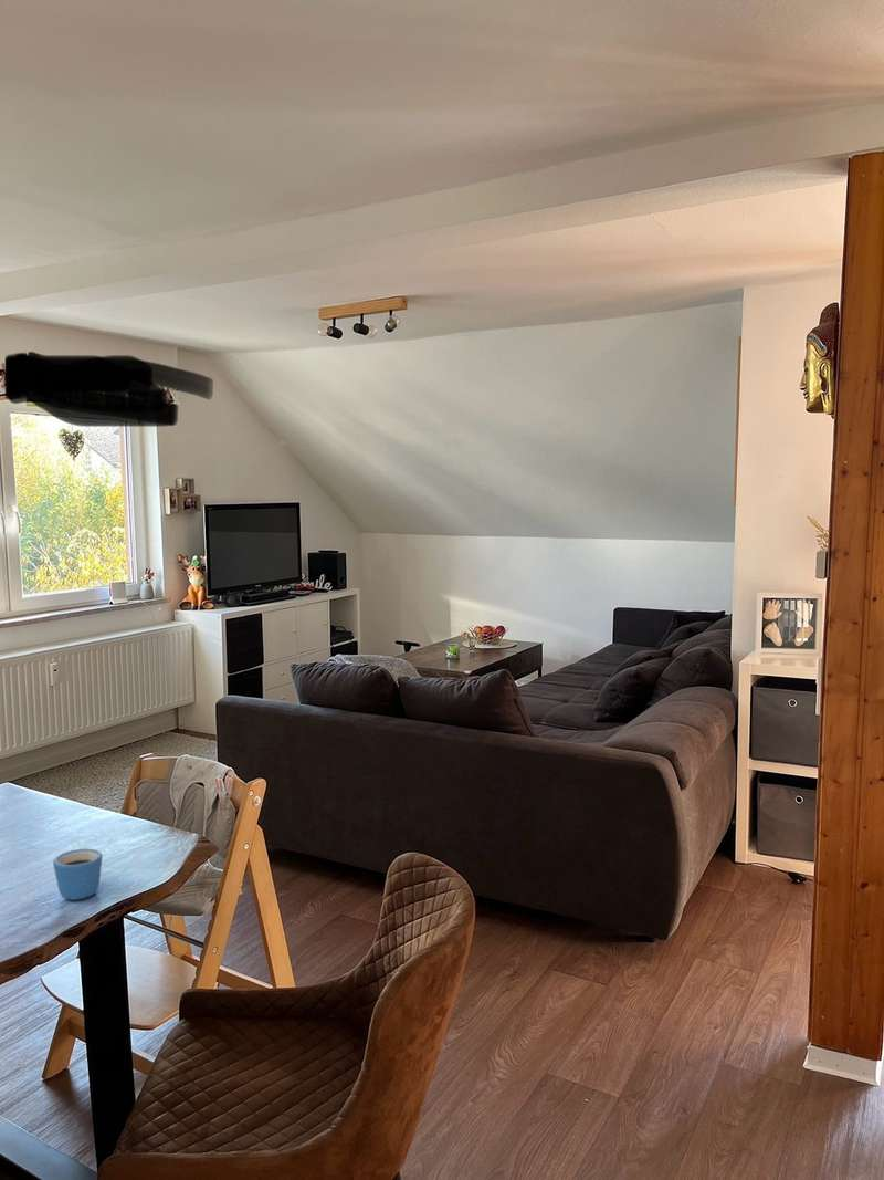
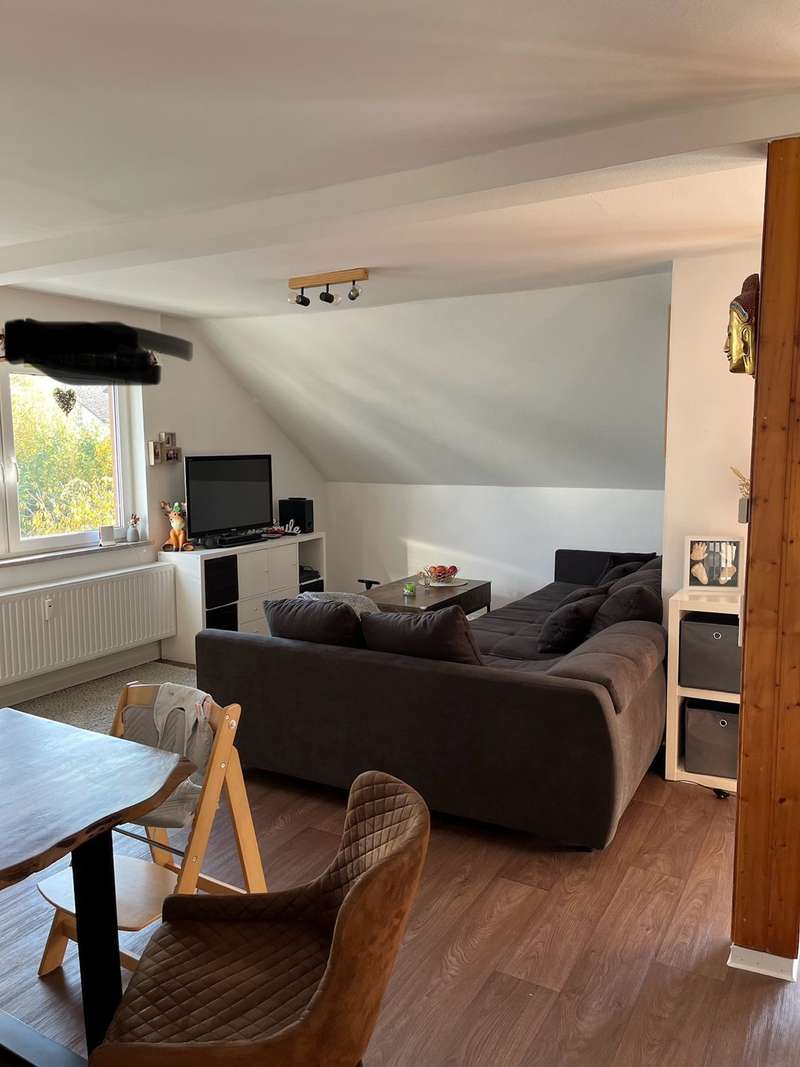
- mug (78, 873)
